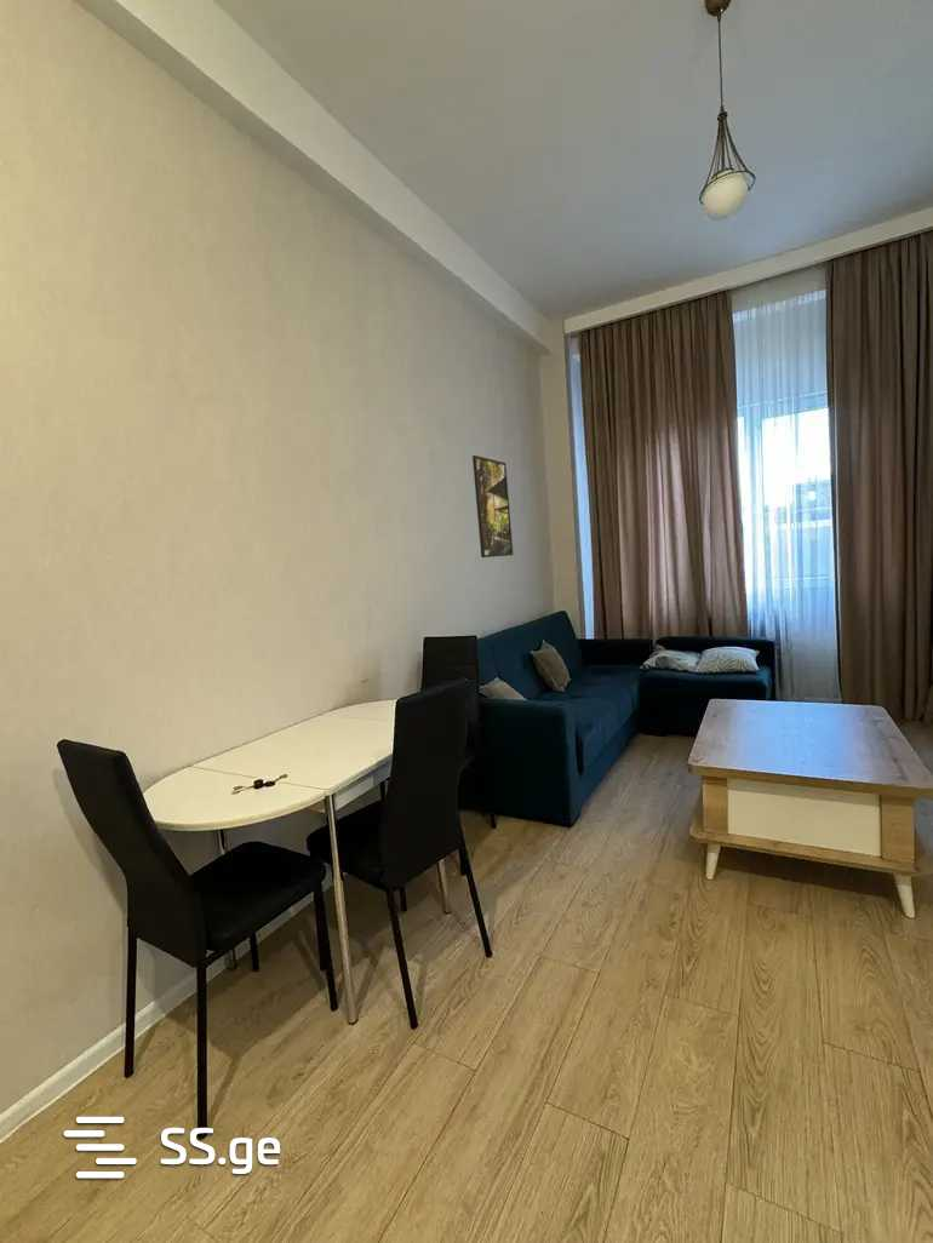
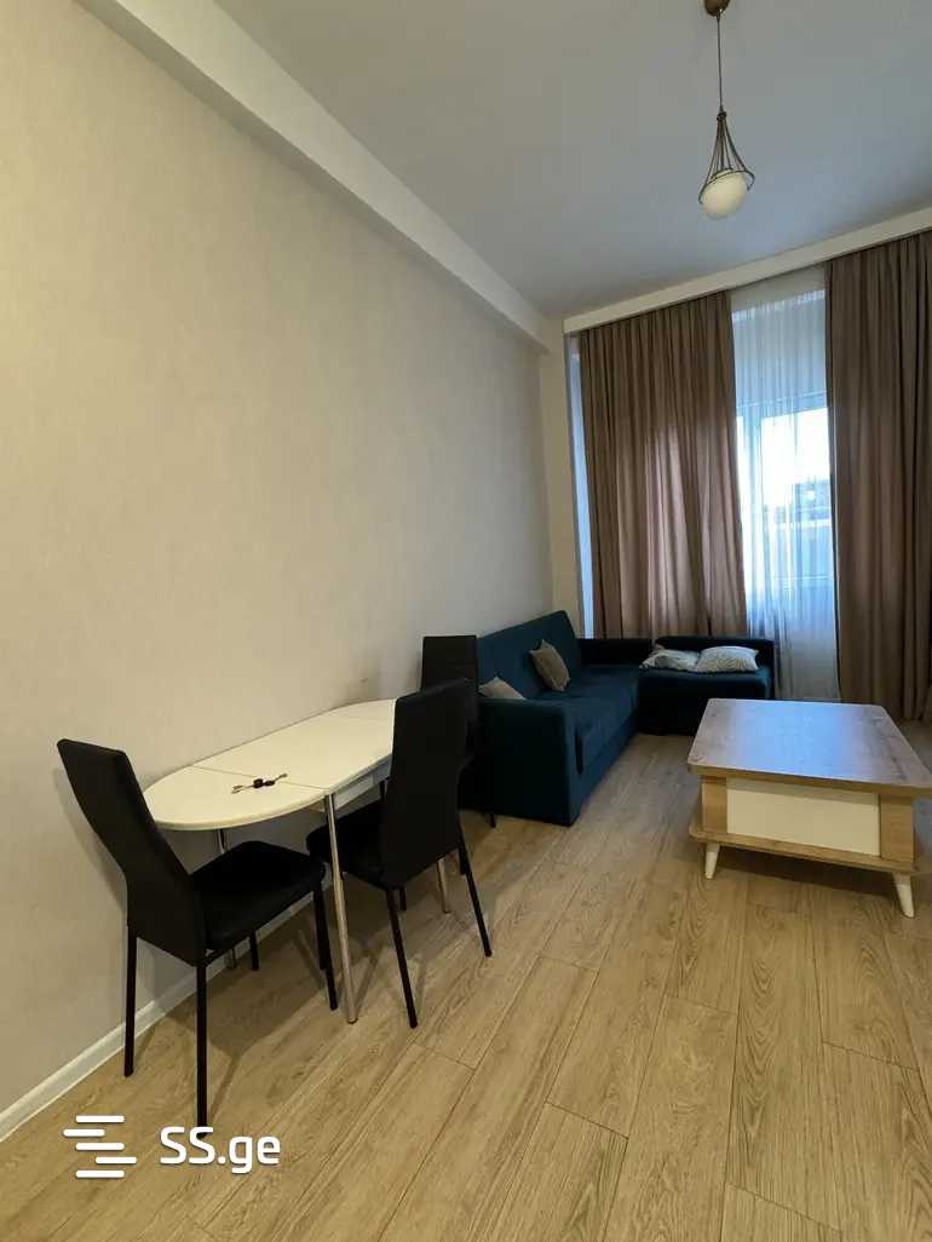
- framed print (493, 508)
